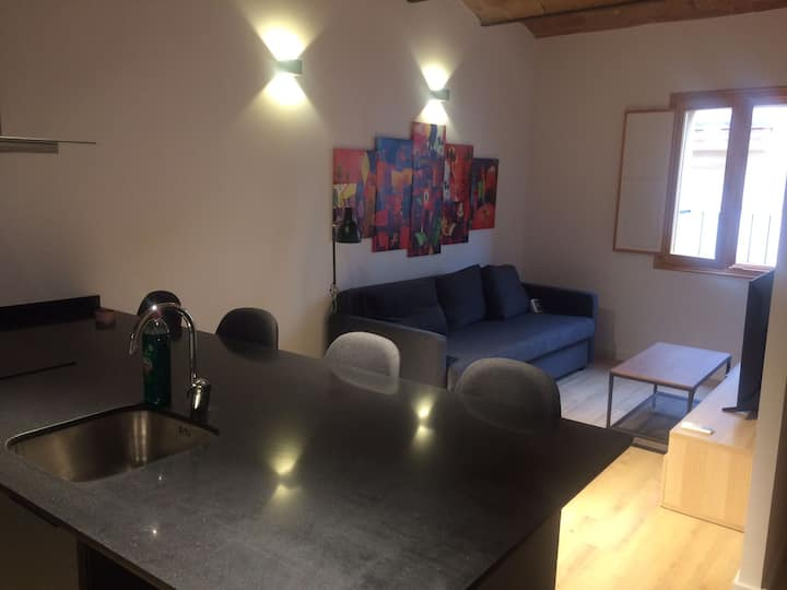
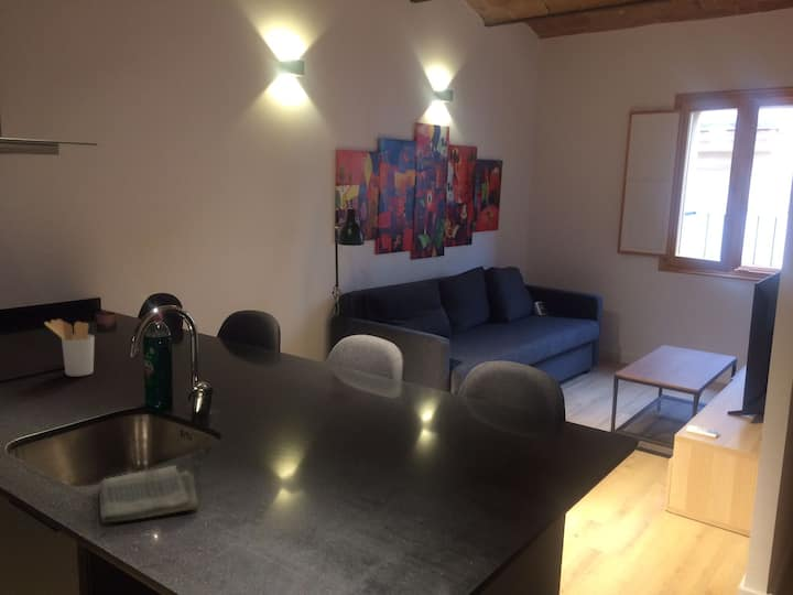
+ utensil holder (70, 345)
+ dish towel (149, 491)
